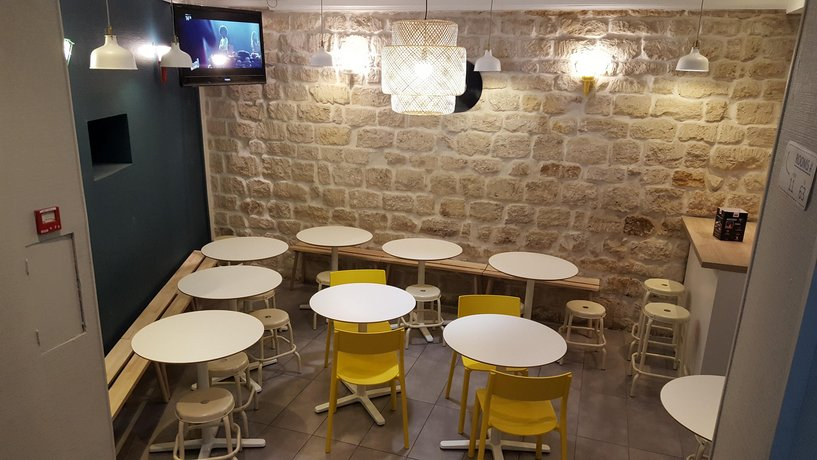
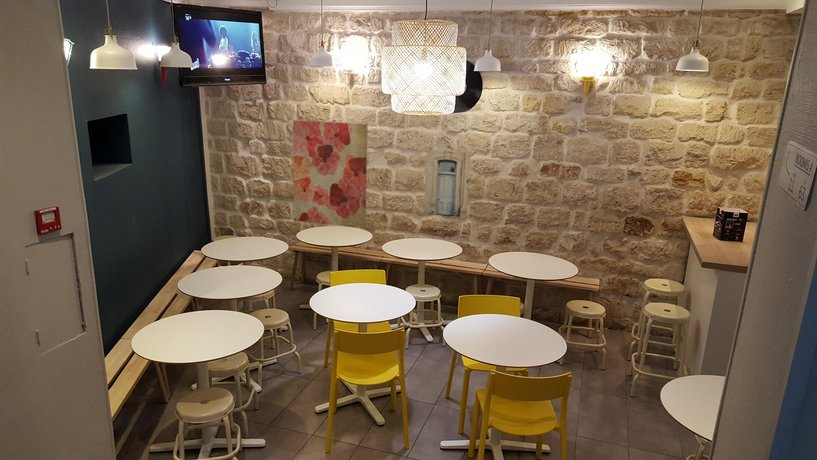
+ wall art (446, 183)
+ wall art (329, 174)
